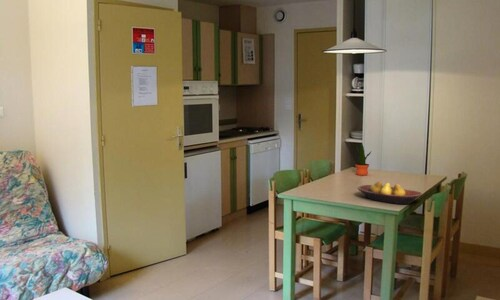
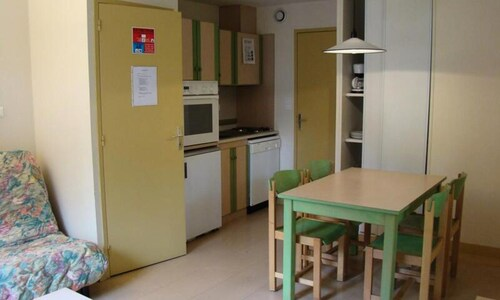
- potted plant (362, 158)
- fruit bowl (388, 191)
